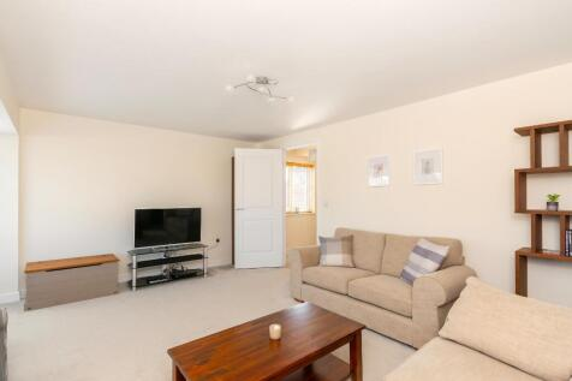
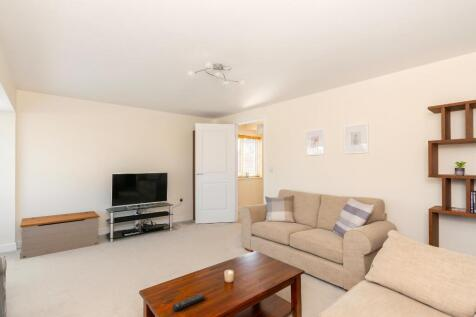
+ remote control (189, 301)
